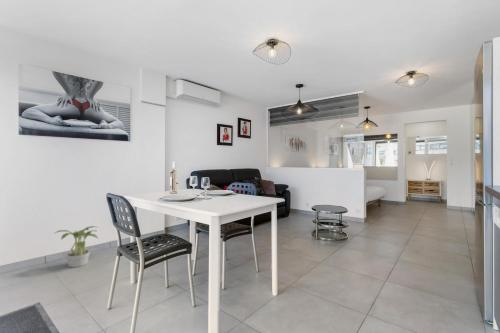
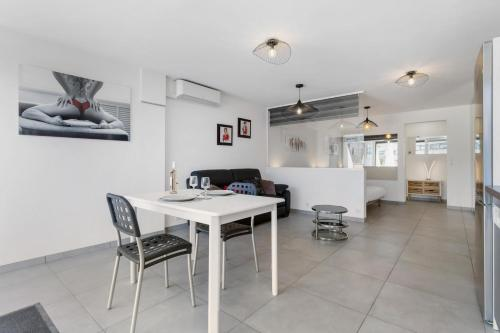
- potted plant (78, 246)
